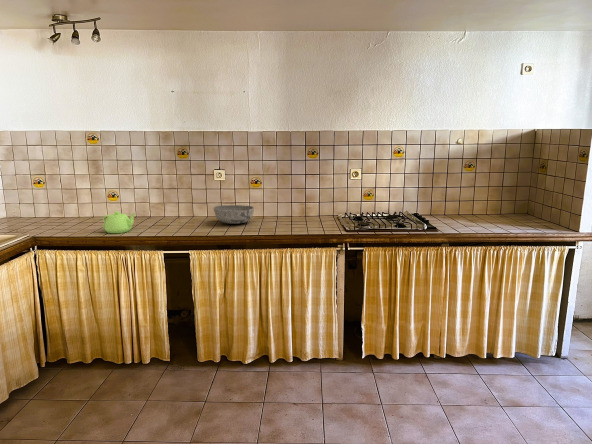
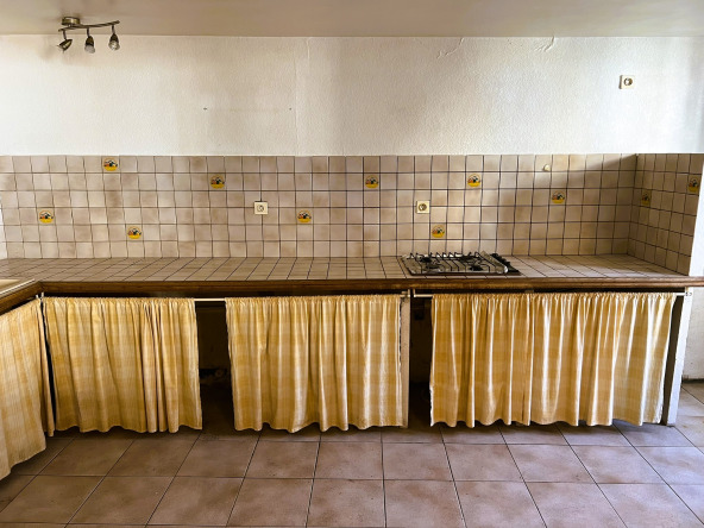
- bowl (234, 214)
- teapot (119, 221)
